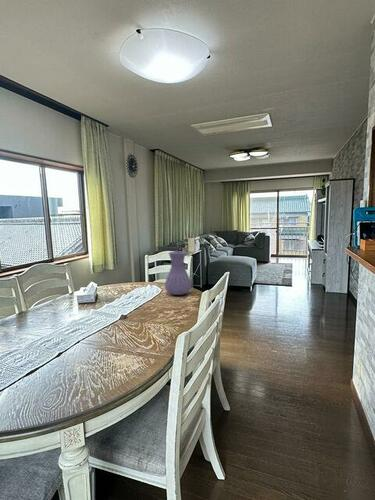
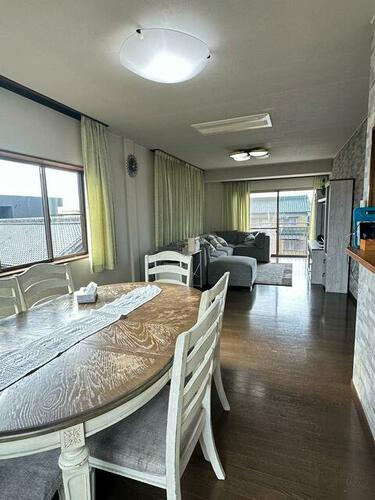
- vase (177, 273)
